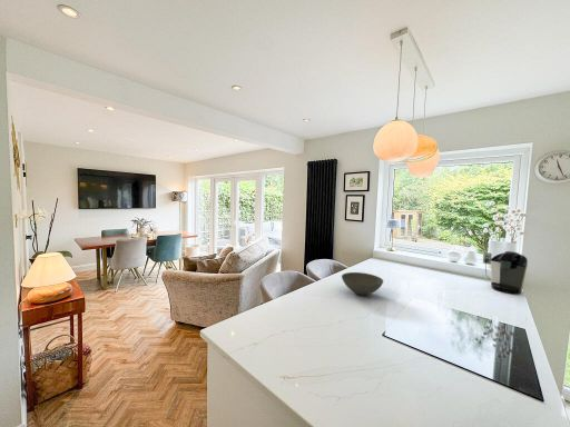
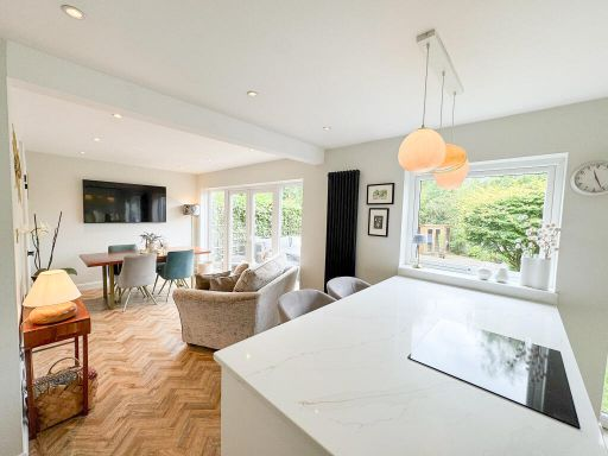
- bowl (361, 285)
- coffee maker (499, 268)
